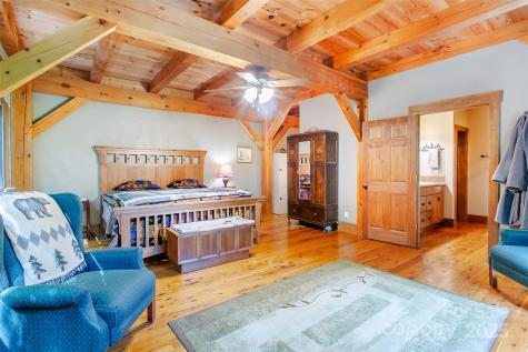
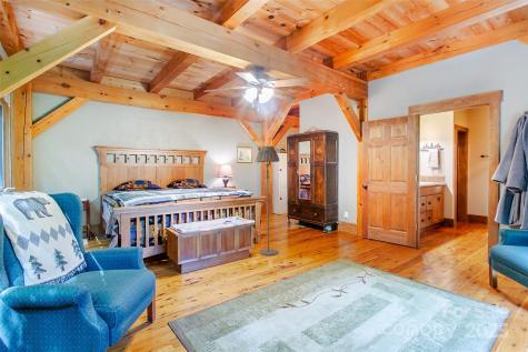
+ floor lamp (268, 199)
